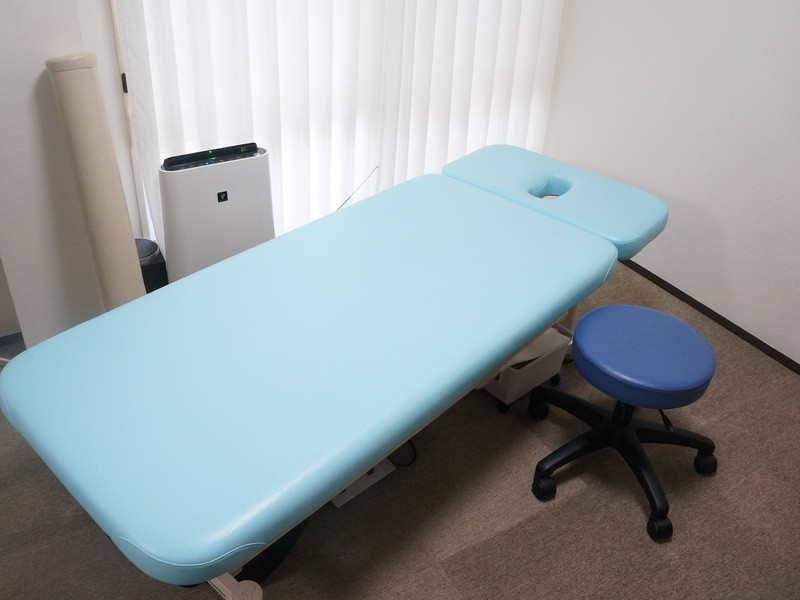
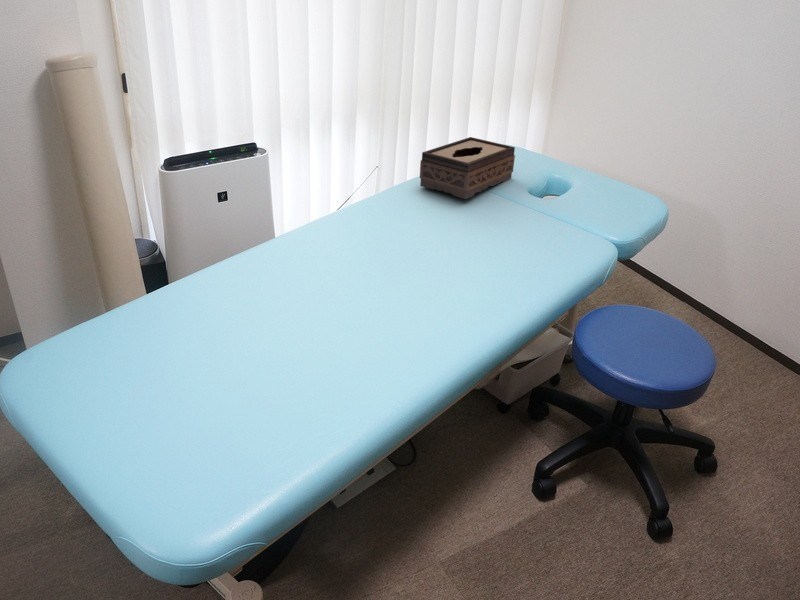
+ tissue box (468, 166)
